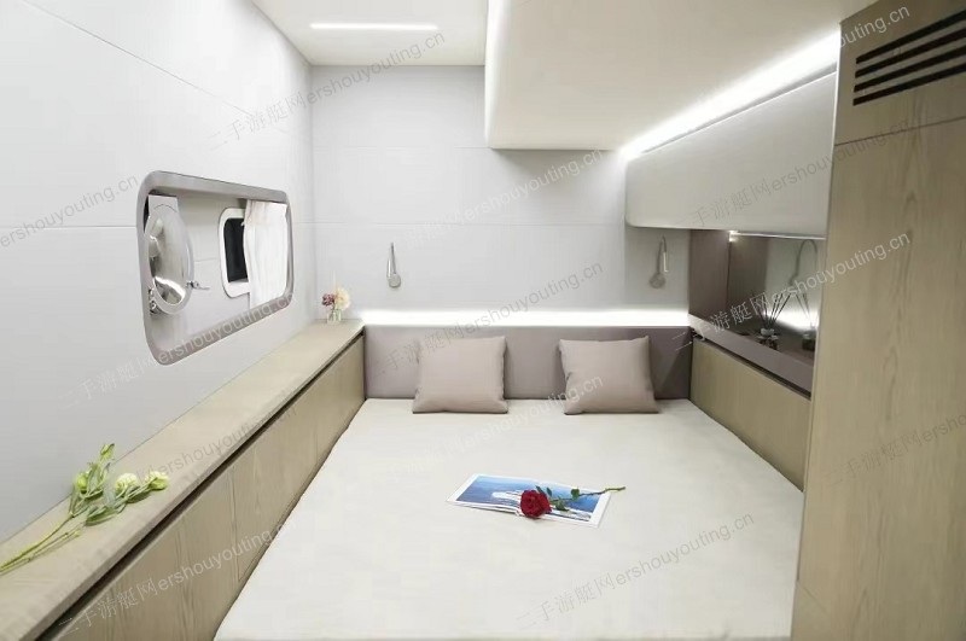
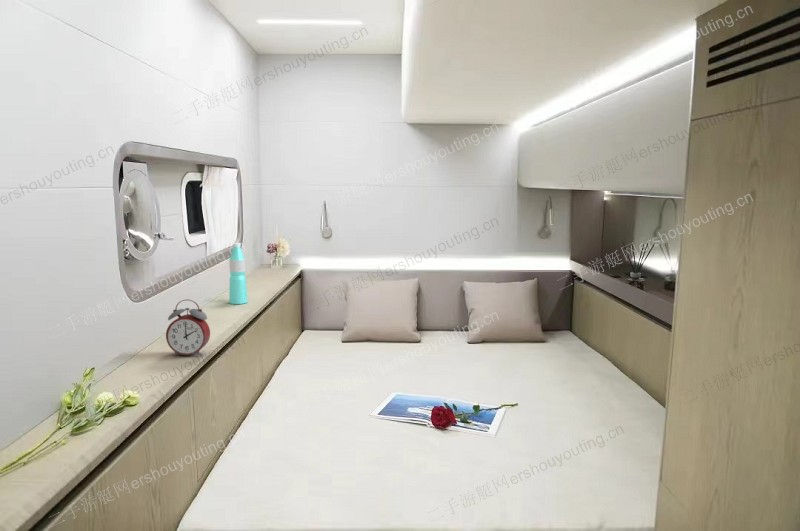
+ water bottle (237, 273)
+ alarm clock (188, 326)
